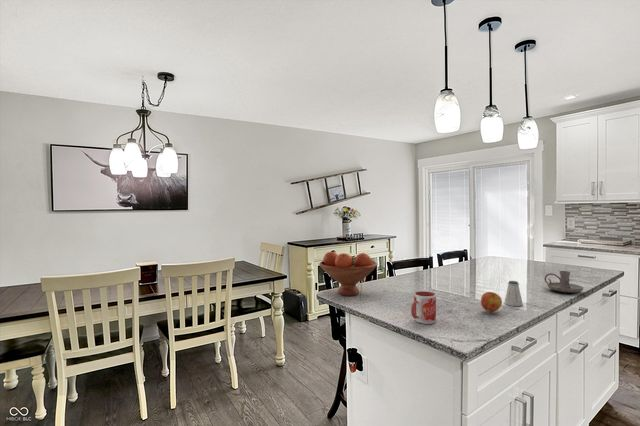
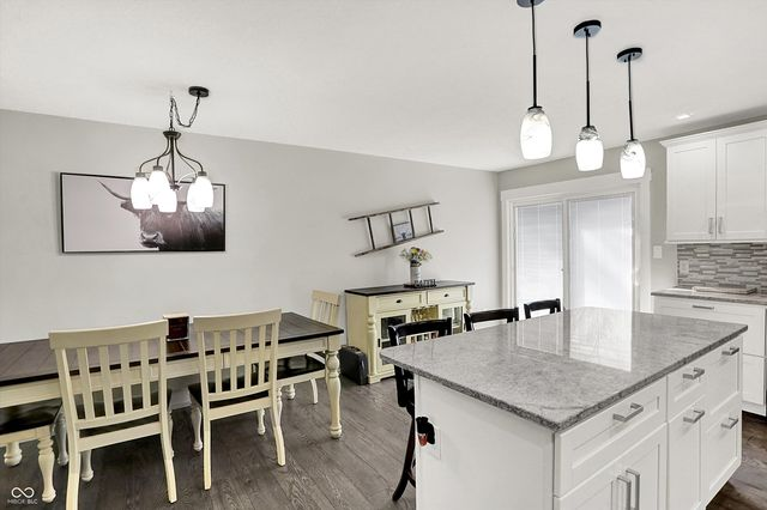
- fruit bowl (348, 272)
- saltshaker (513, 292)
- apple (491, 302)
- candle holder (561, 280)
- mug (421, 307)
